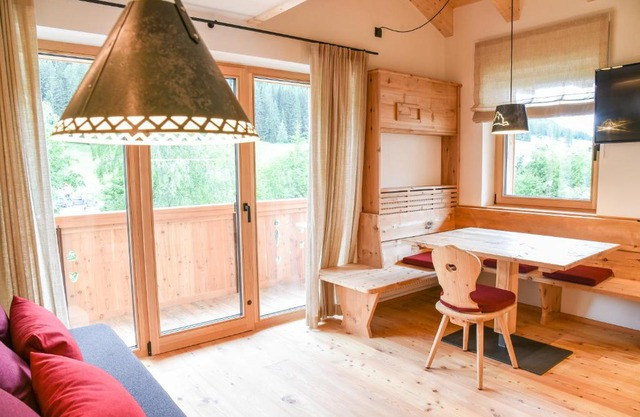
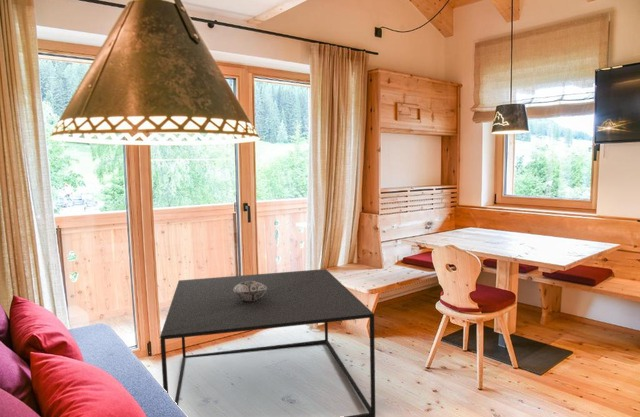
+ decorative bowl (250, 292)
+ coffee table (266, 346)
